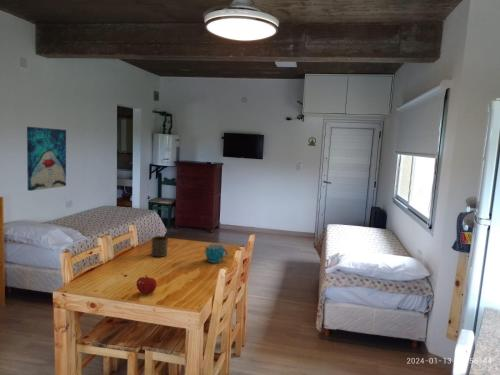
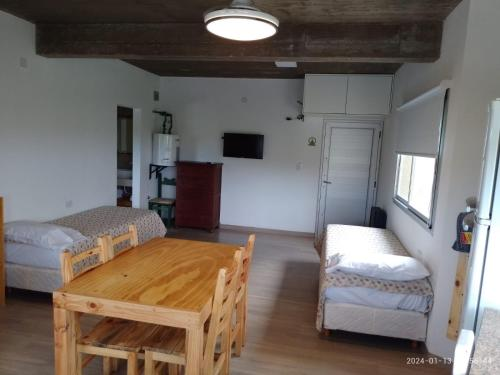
- cup (159, 246)
- cup (215, 253)
- wall art (47, 158)
- fruit (146, 284)
